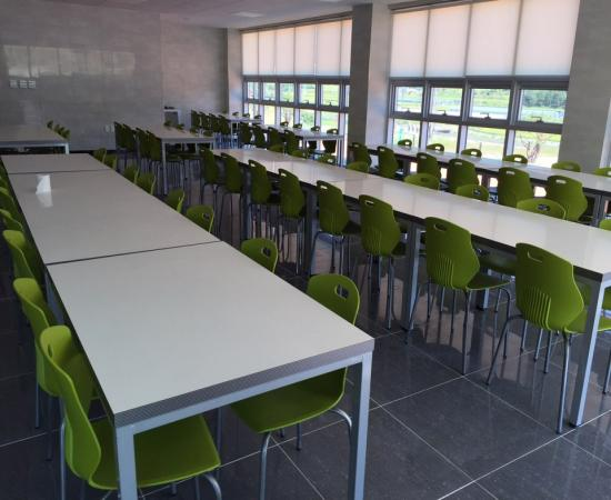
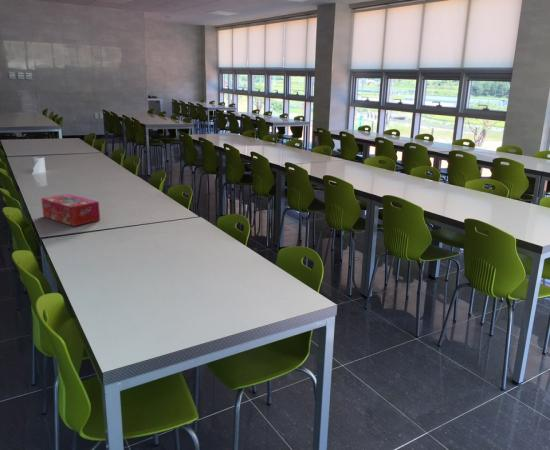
+ tissue box (70, 209)
